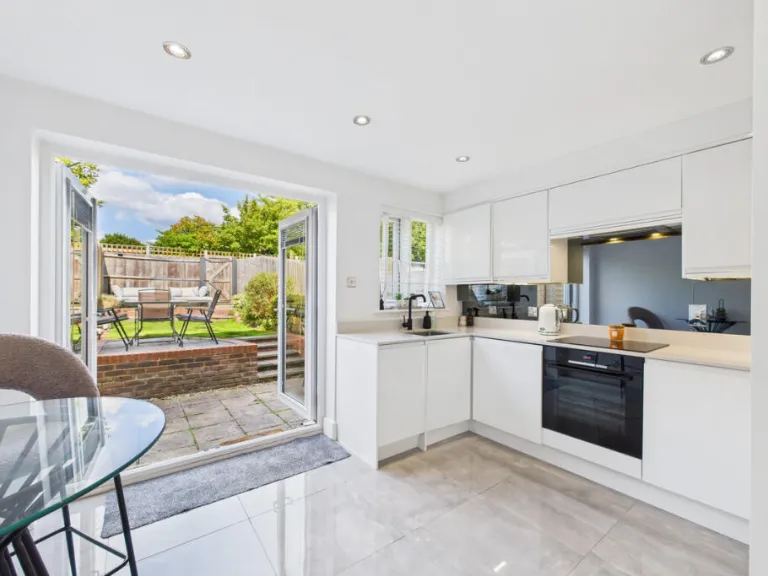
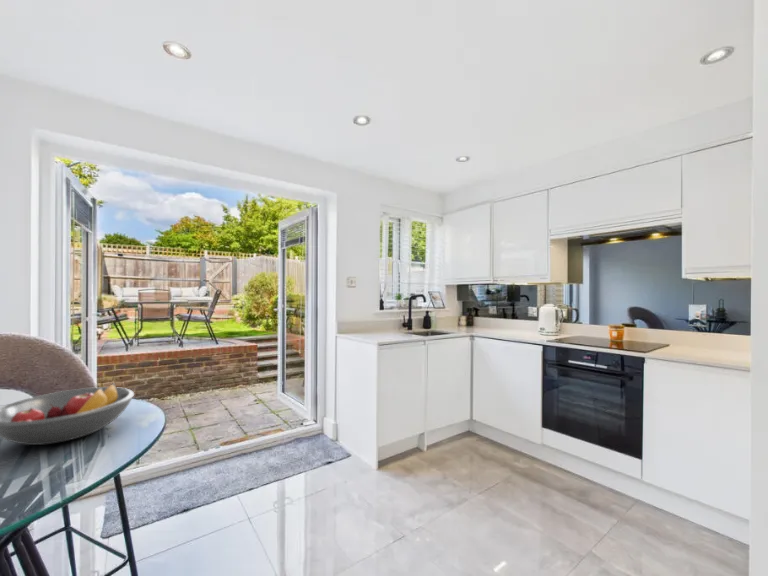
+ fruit bowl (66, 414)
